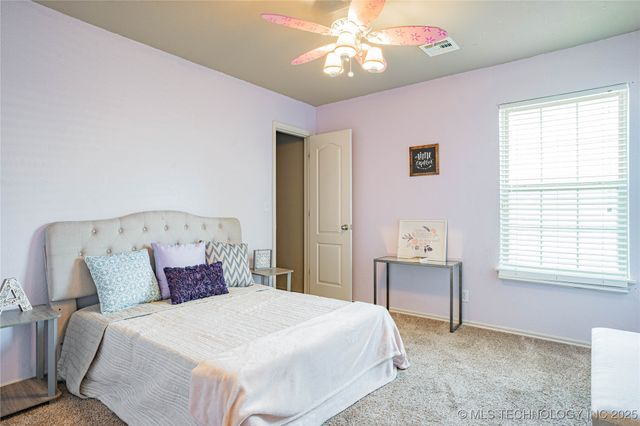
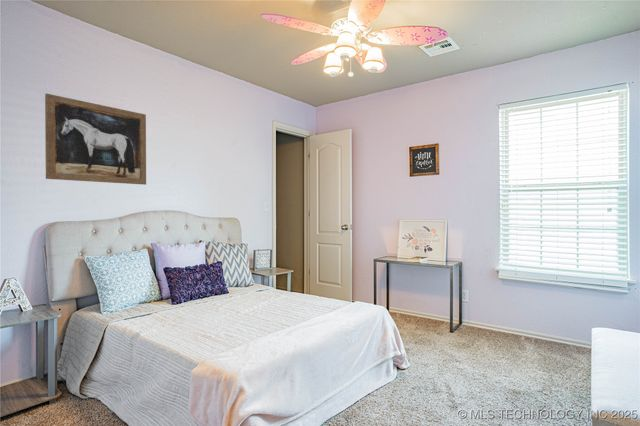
+ wall art (100, 143)
